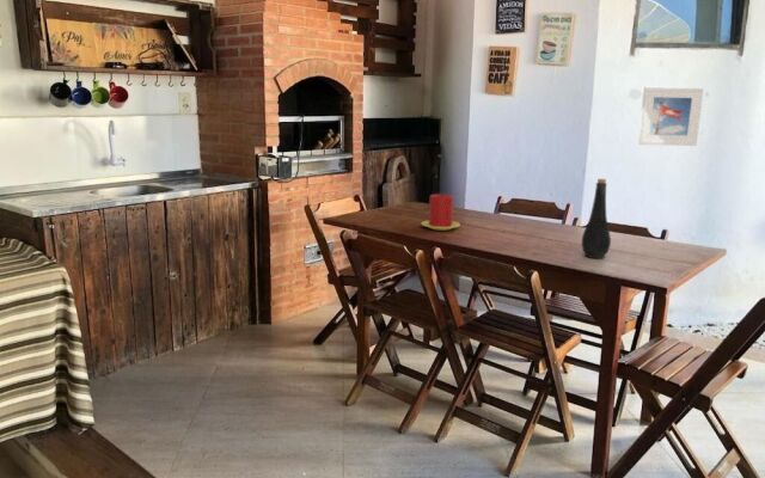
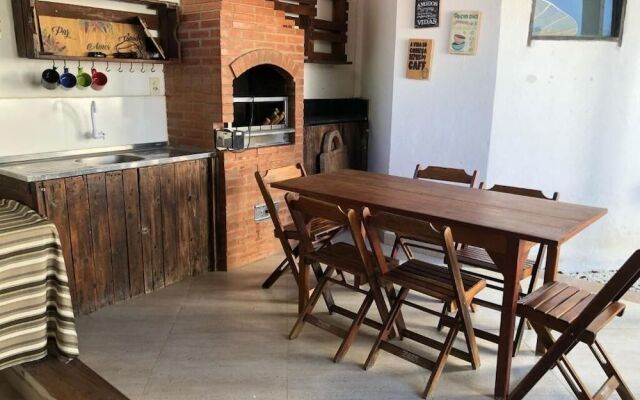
- bottle (598, 217)
- candle (441, 212)
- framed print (669, 116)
